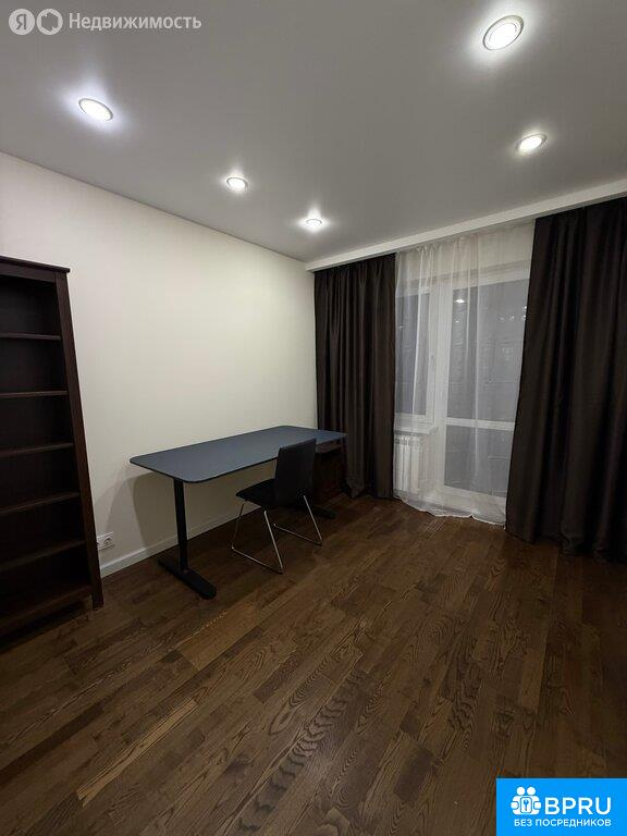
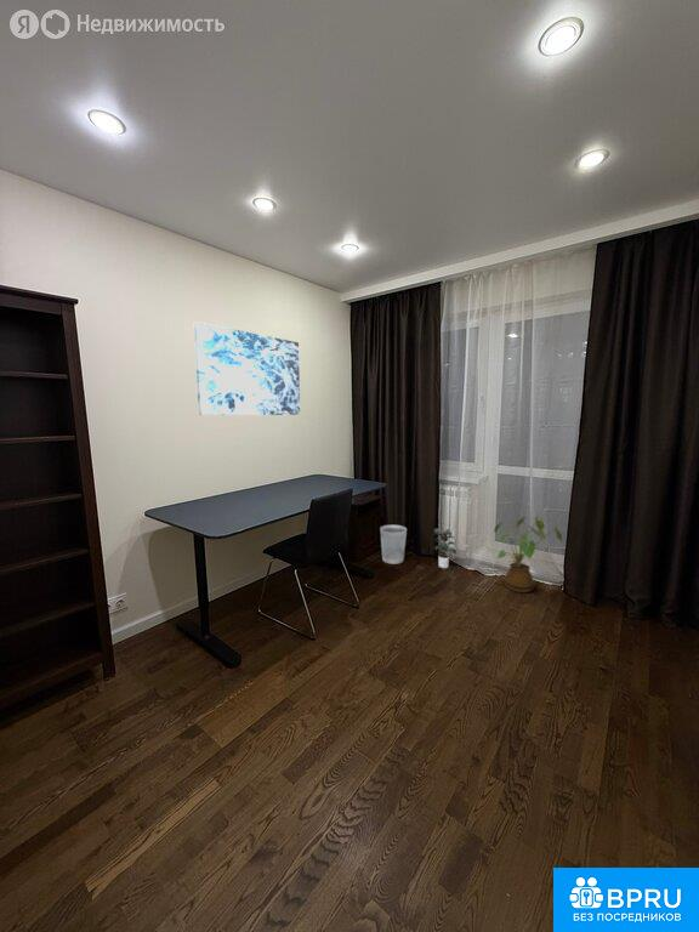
+ potted plant (447, 547)
+ wall art (254, 374)
+ wastebasket (393, 544)
+ house plant (524, 555)
